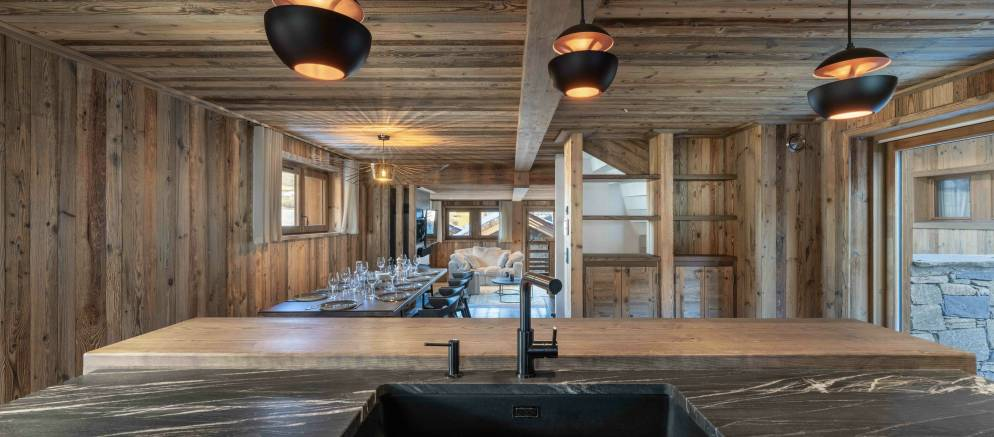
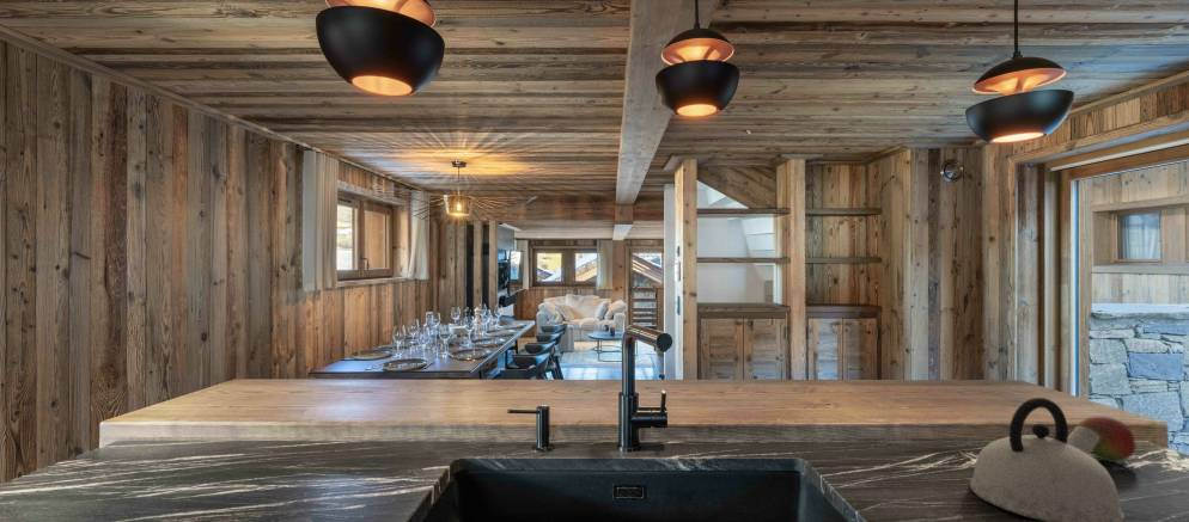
+ kettle (1044, 448)
+ fruit (1103, 438)
